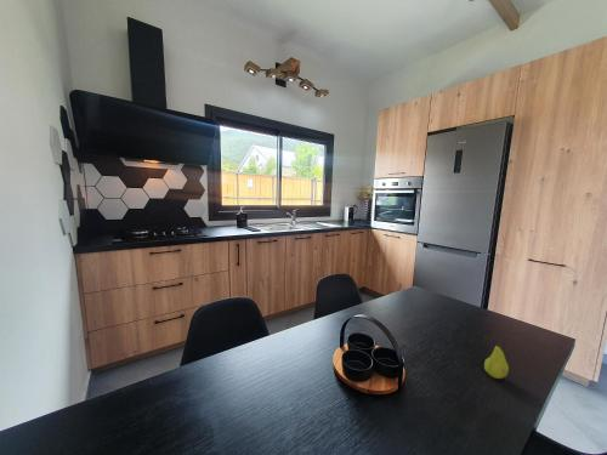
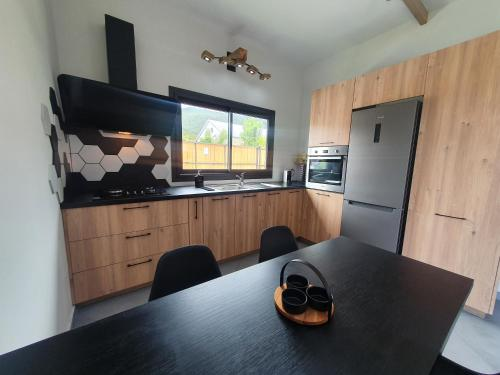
- fruit (497, 358)
